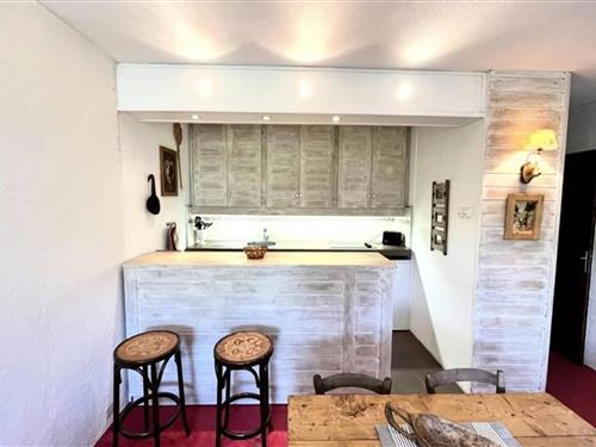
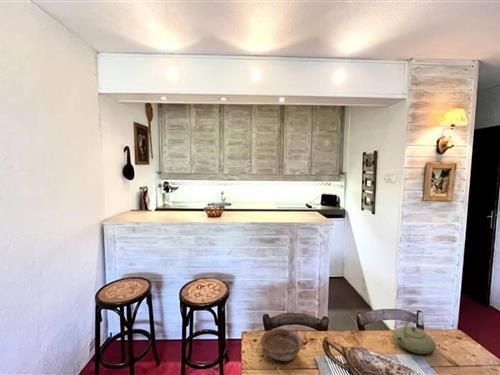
+ bowl (280, 346)
+ teapot (412, 331)
